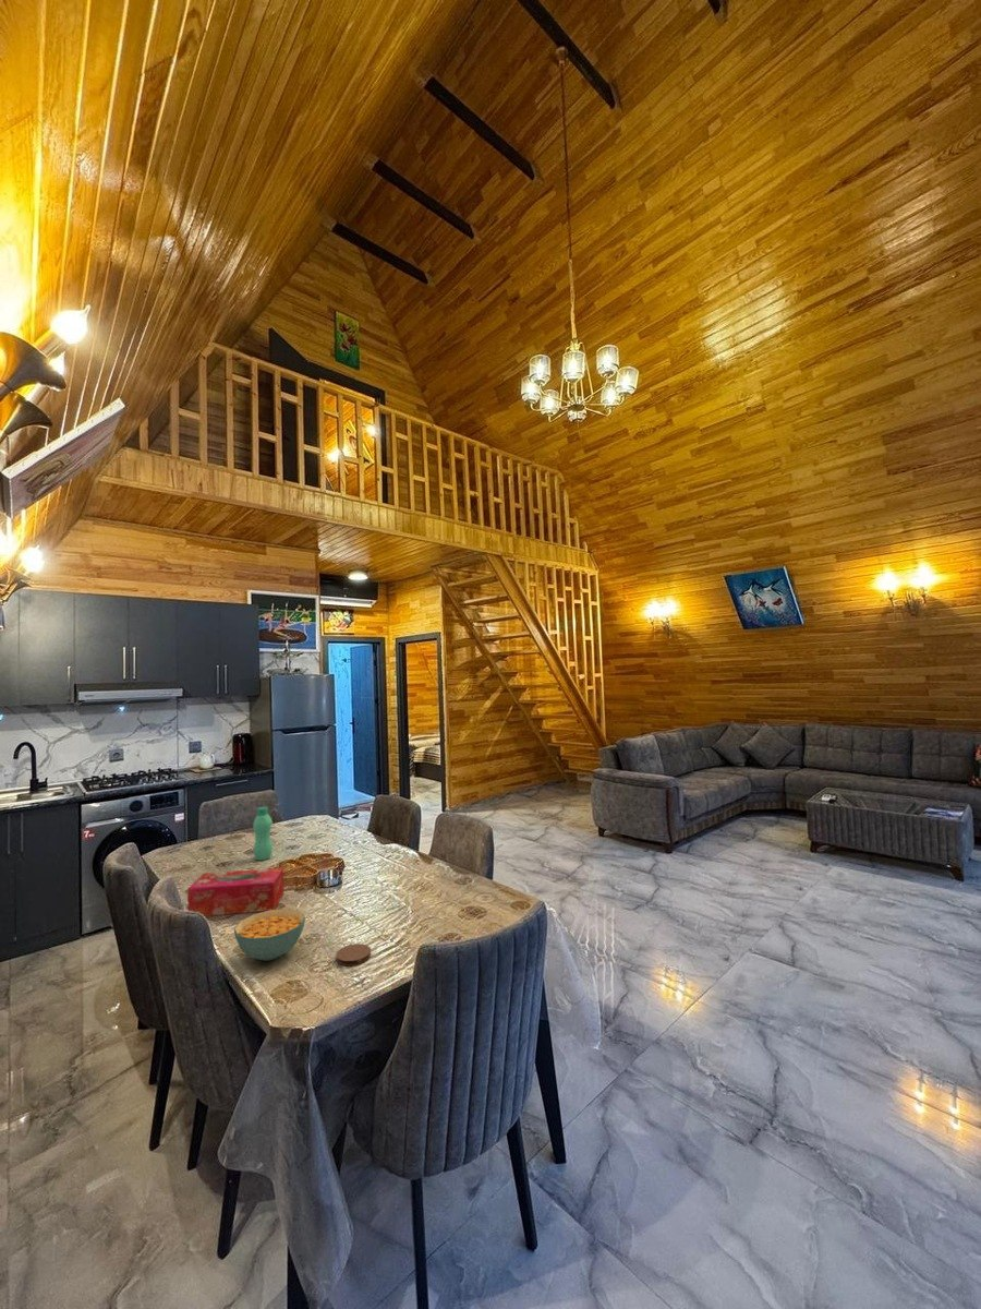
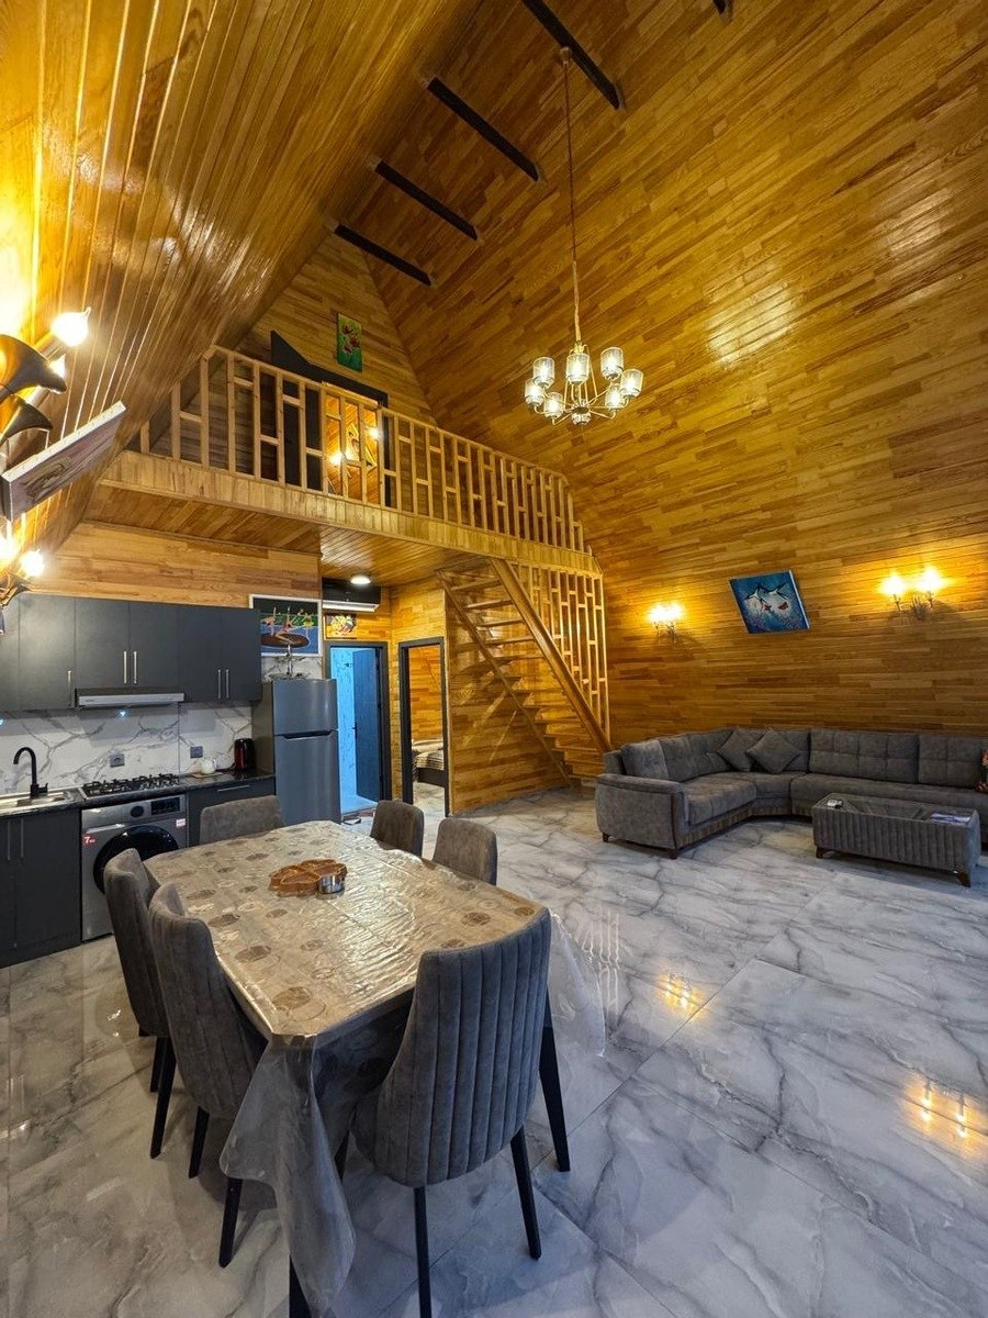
- tissue box (238, 891)
- cereal bowl (270, 938)
- bottle (263, 832)
- coaster (353, 954)
